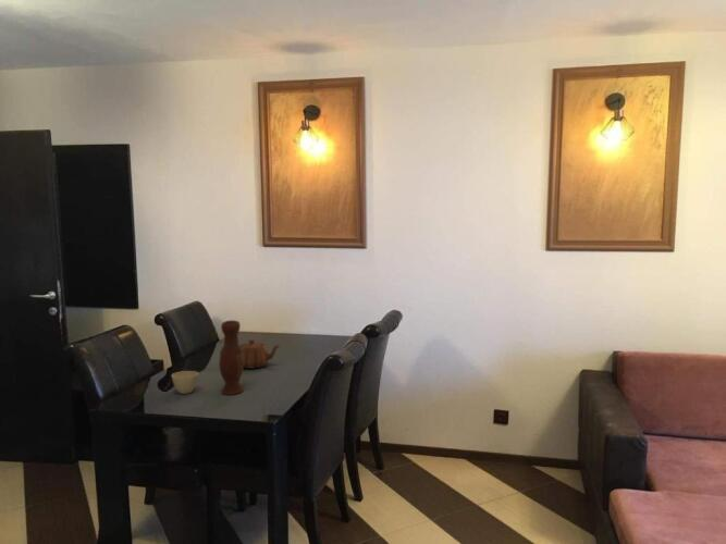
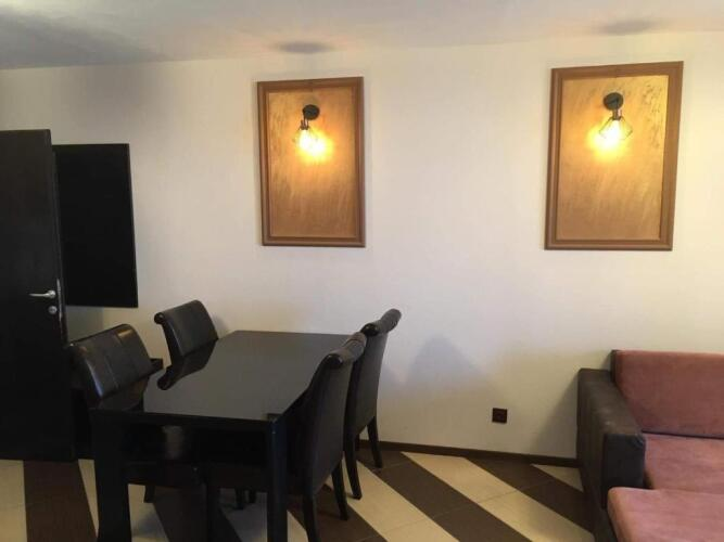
- flower pot (185, 383)
- vase (231, 356)
- teapot (254, 353)
